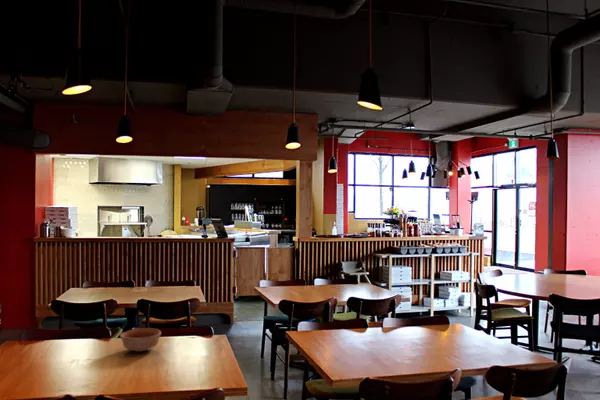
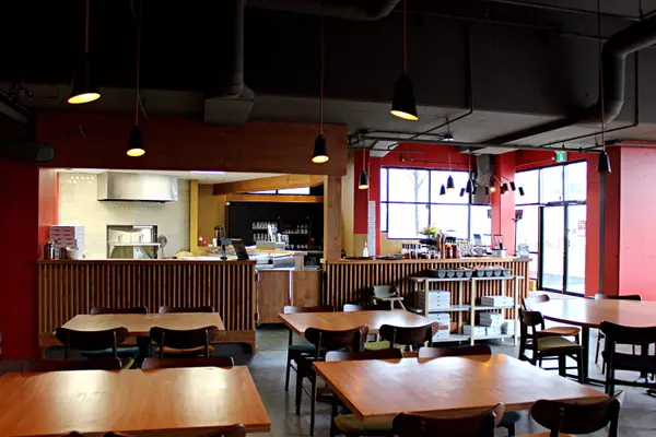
- bowl (140, 341)
